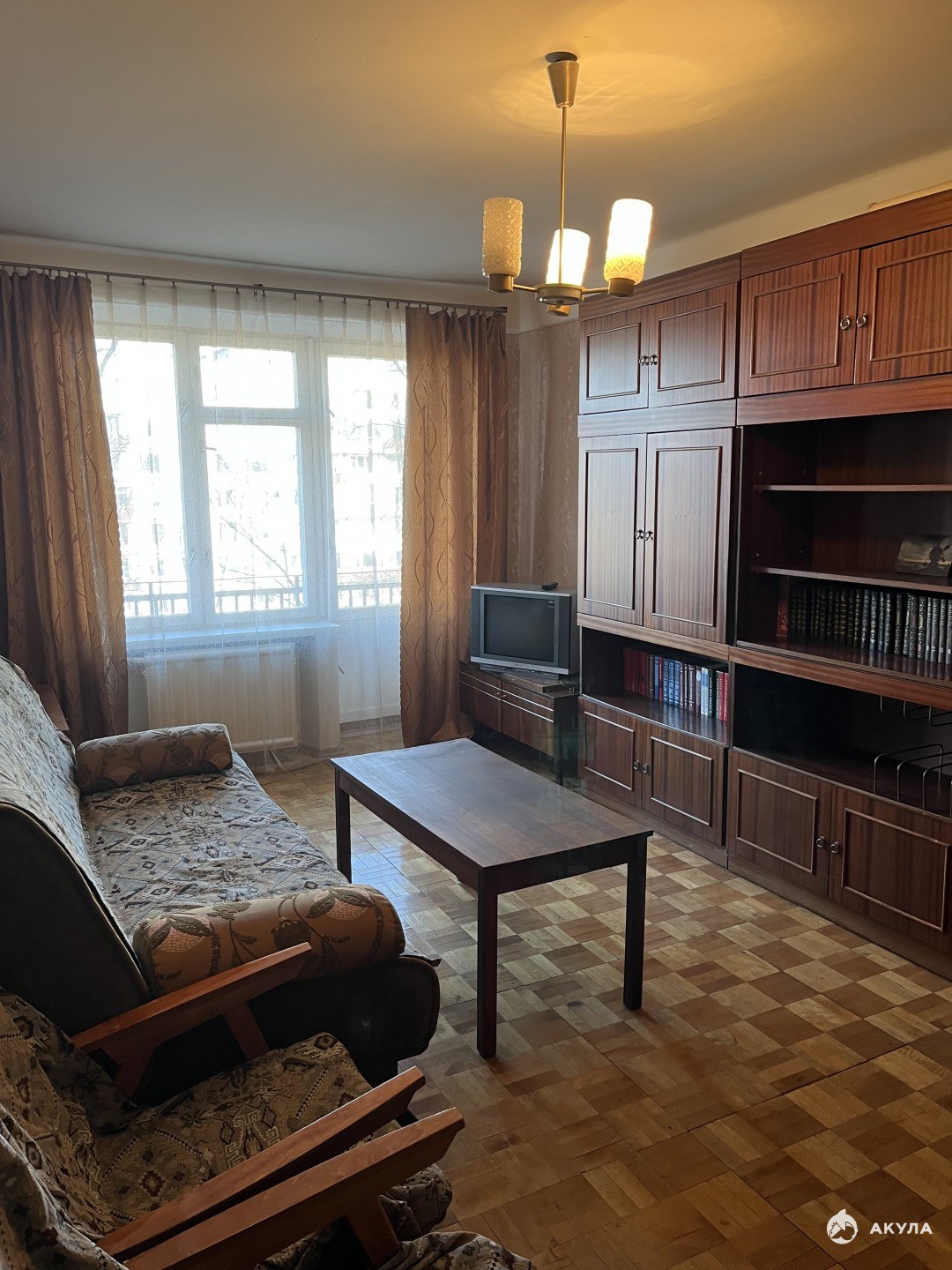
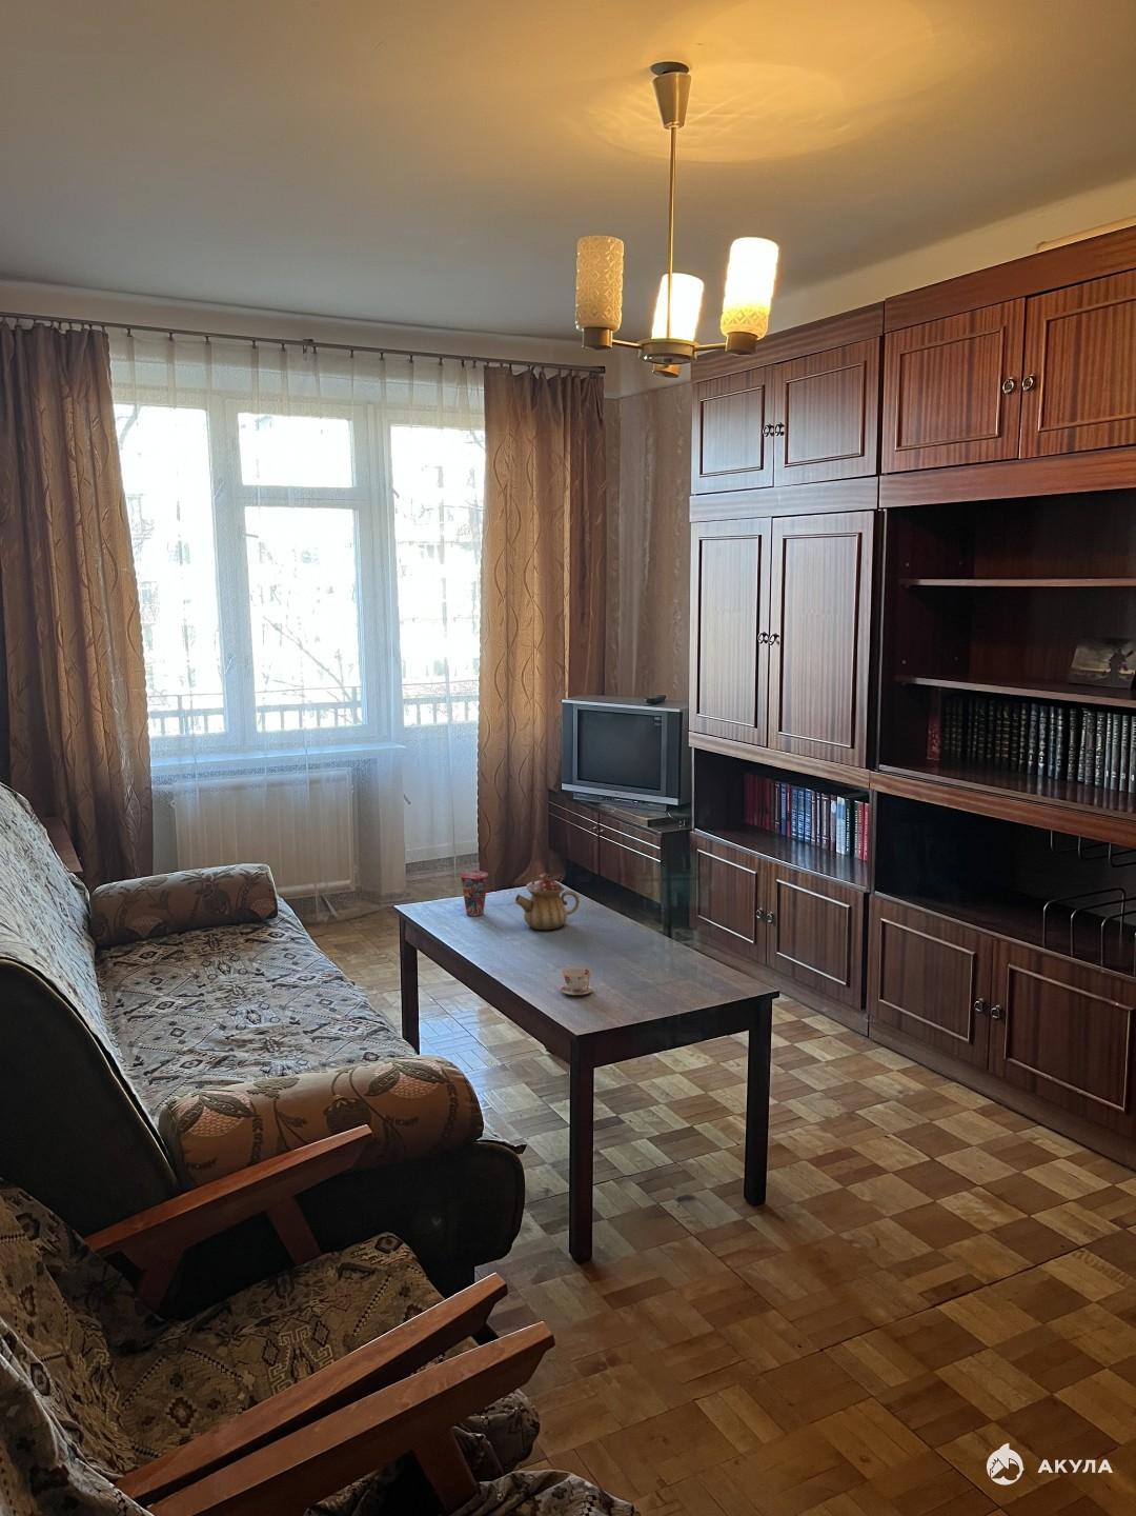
+ teapot (548, 898)
+ teacup (579, 982)
+ cup (475, 894)
